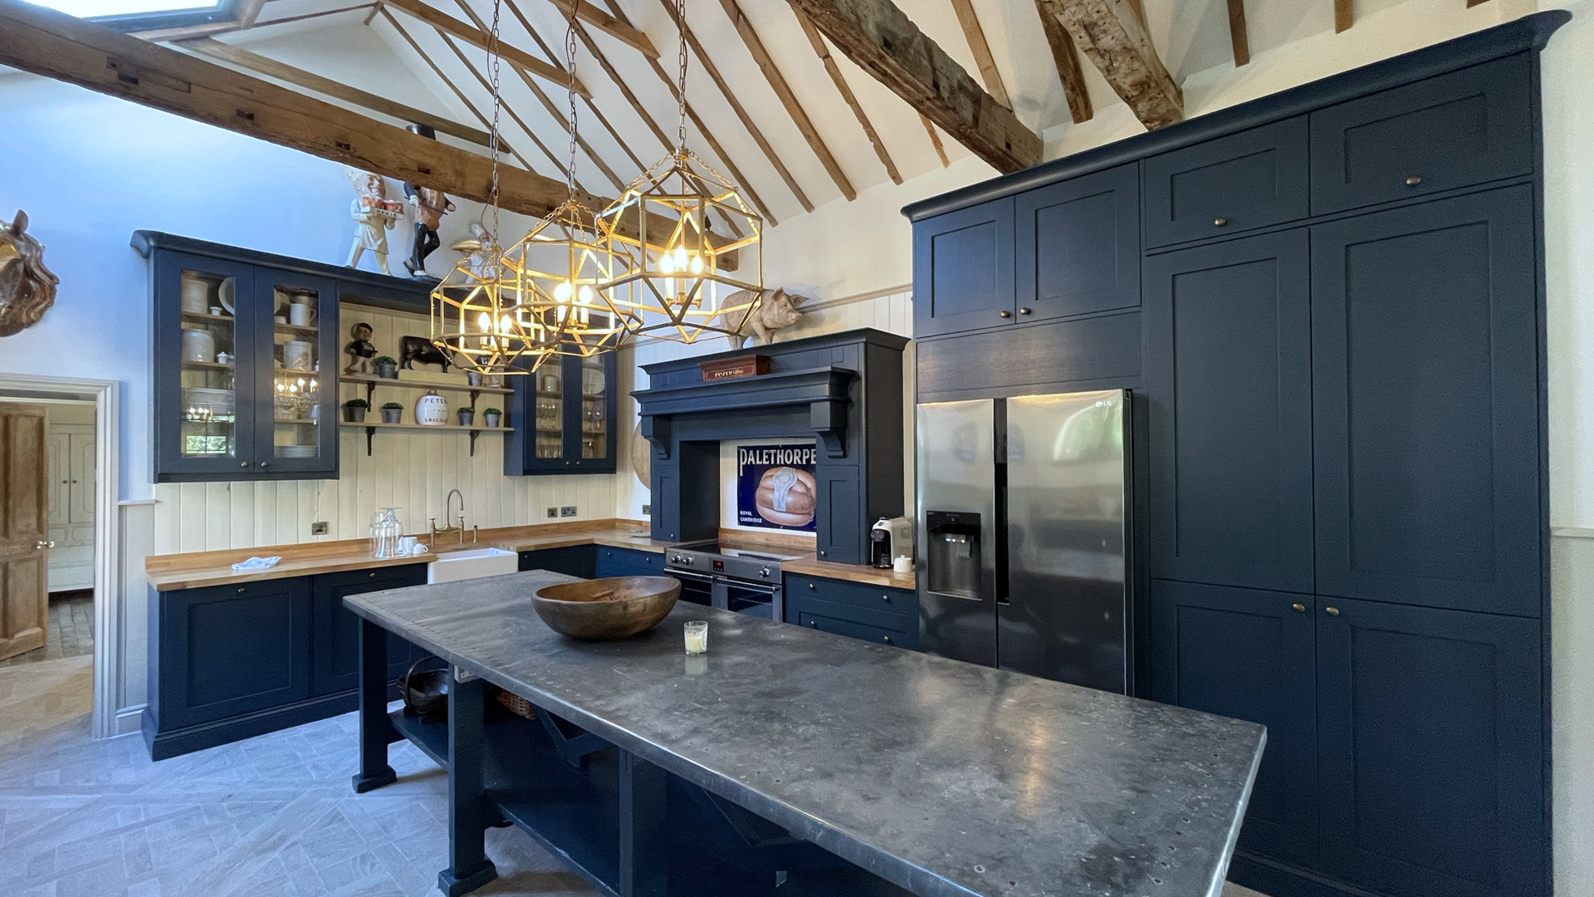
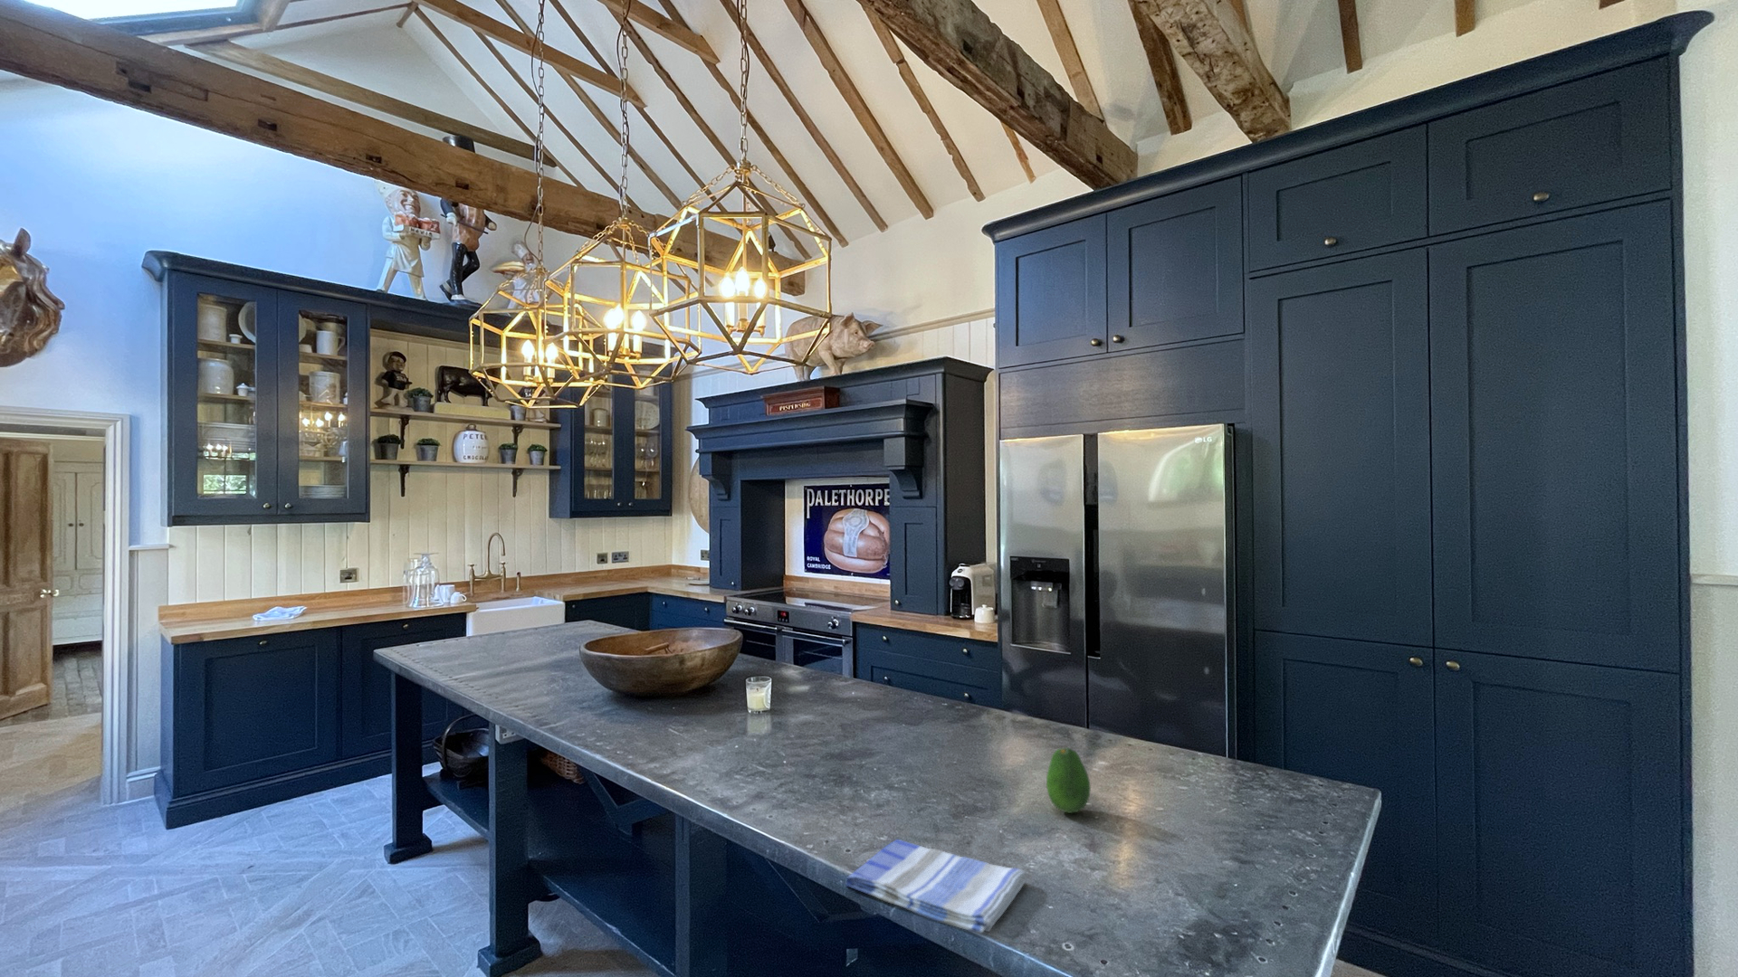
+ fruit (1068, 780)
+ dish towel (937, 878)
